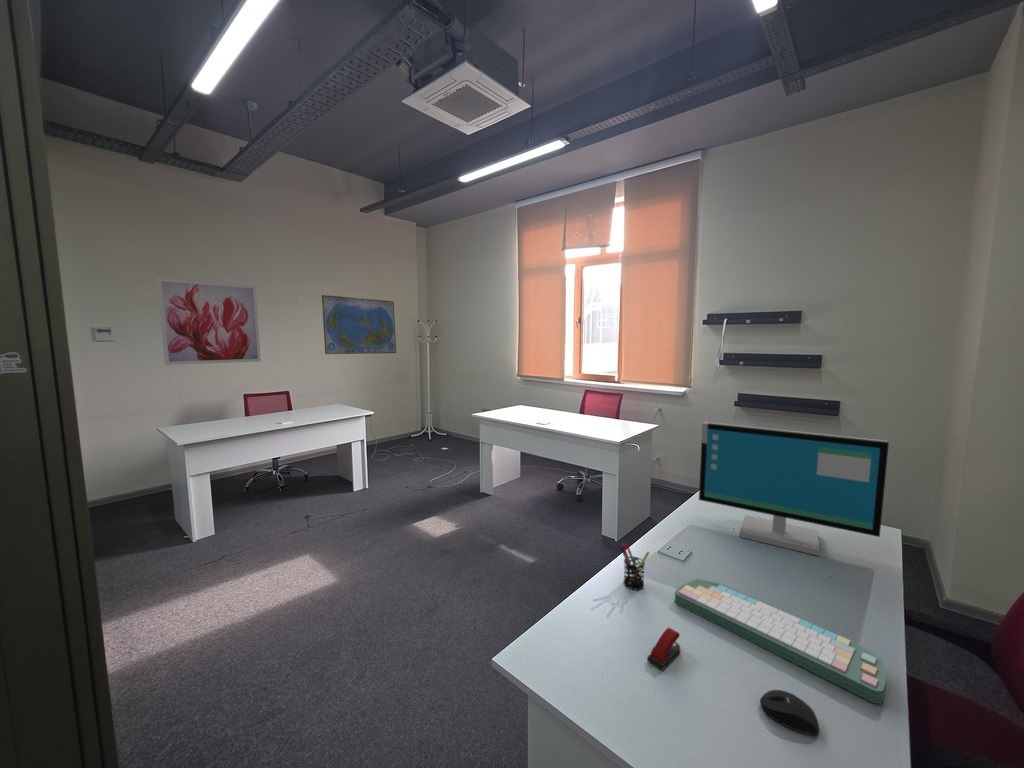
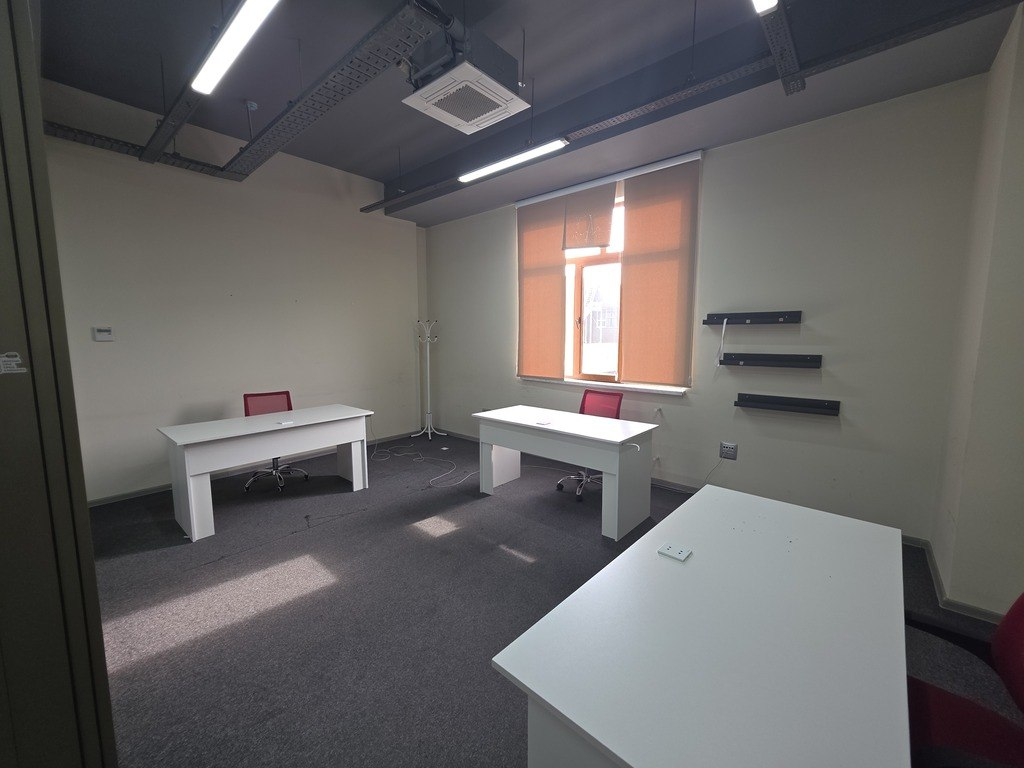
- pen holder (633, 565)
- world map (361, 326)
- wall art (213, 323)
- mouse (790, 709)
- computer monitor (782, 484)
- computer keyboard (770, 625)
- stapler (665, 645)
